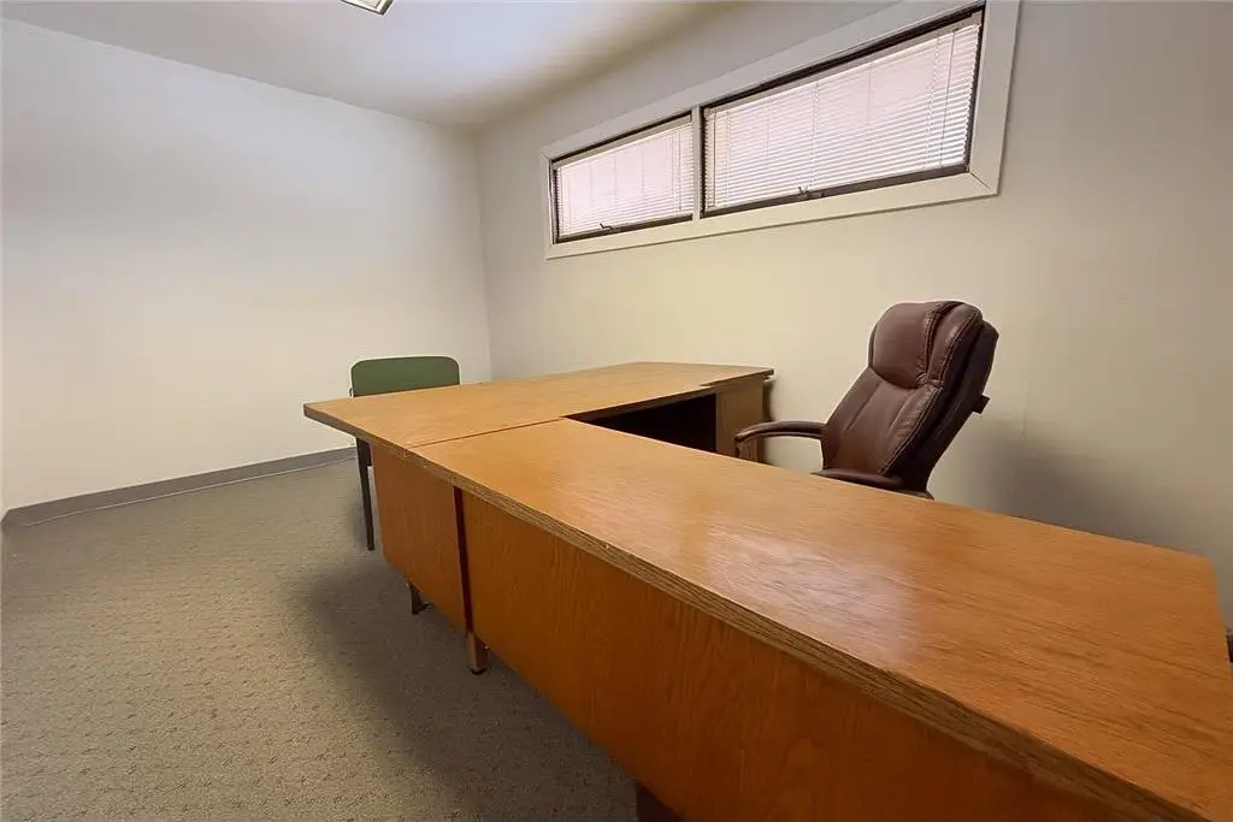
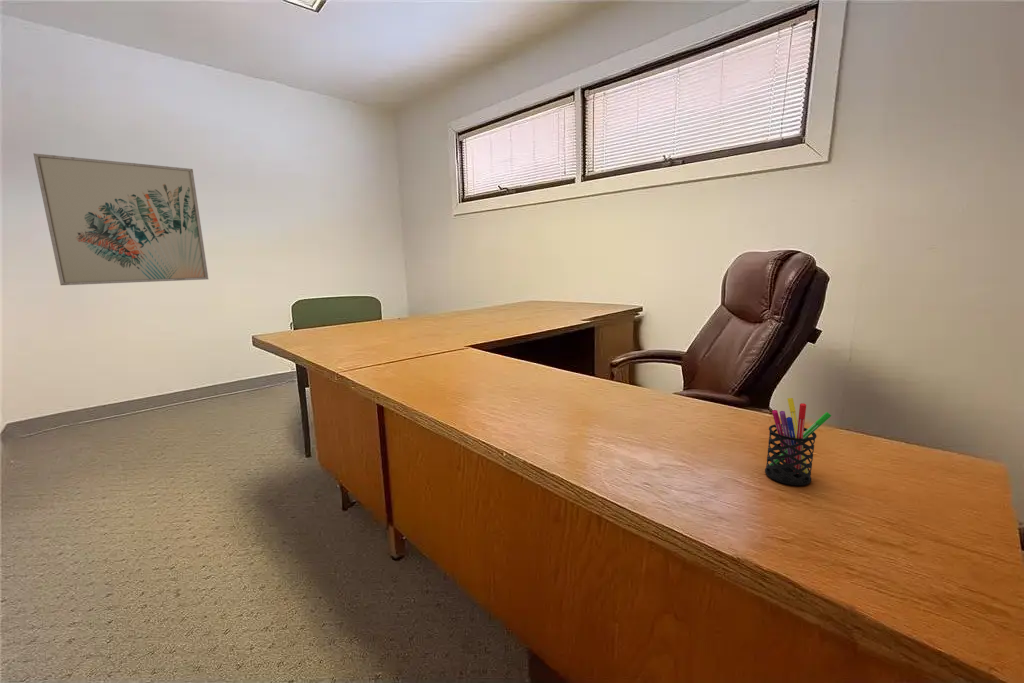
+ wall art (130, 223)
+ pen holder (797, 438)
